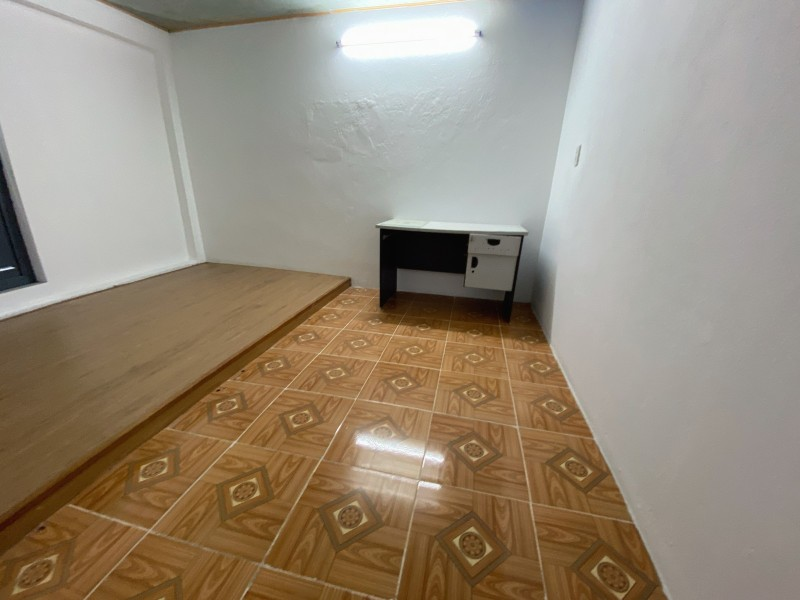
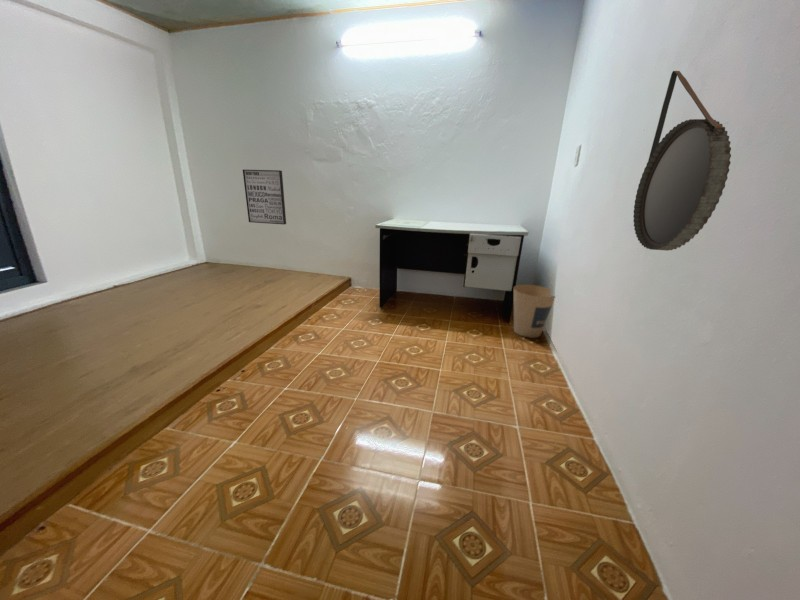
+ trash can (530, 311)
+ wall art (264, 197)
+ home mirror (681, 157)
